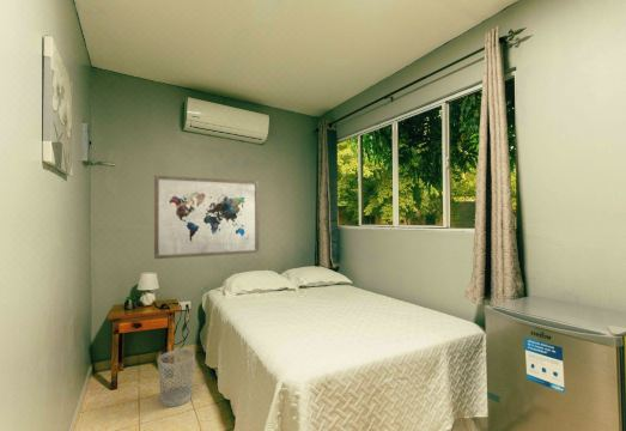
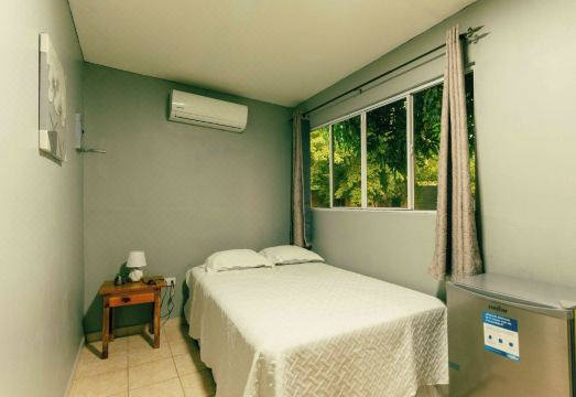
- wall art (209, 217)
- wastebasket (176, 377)
